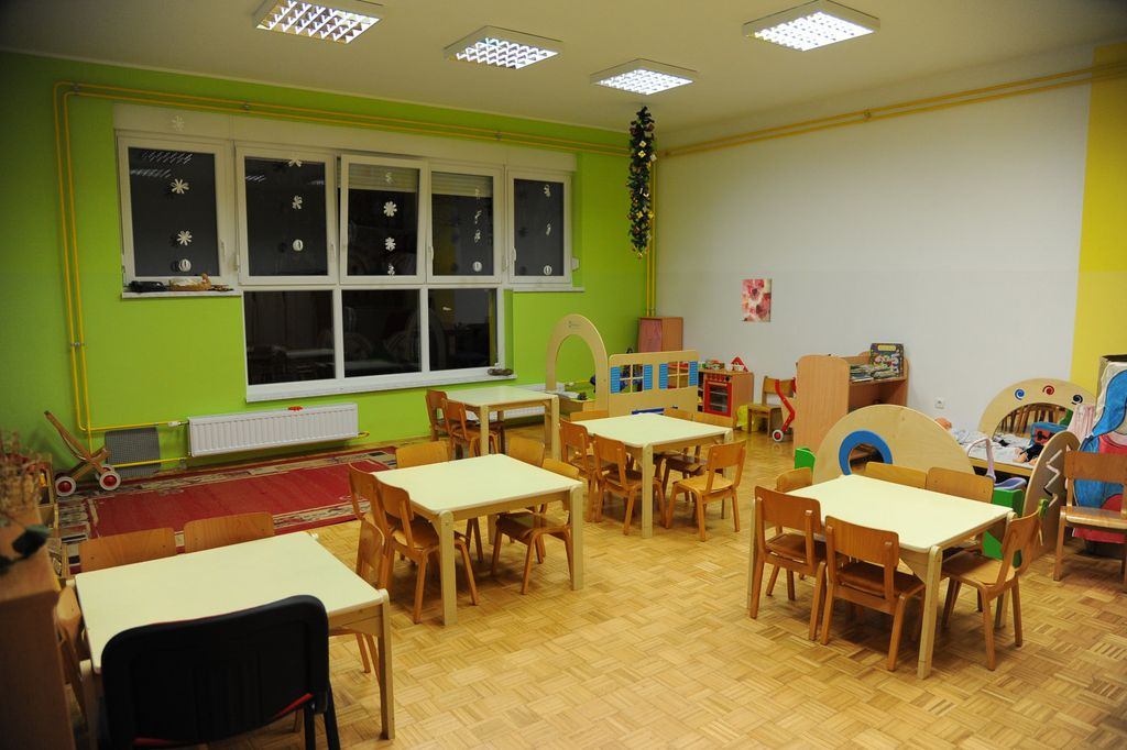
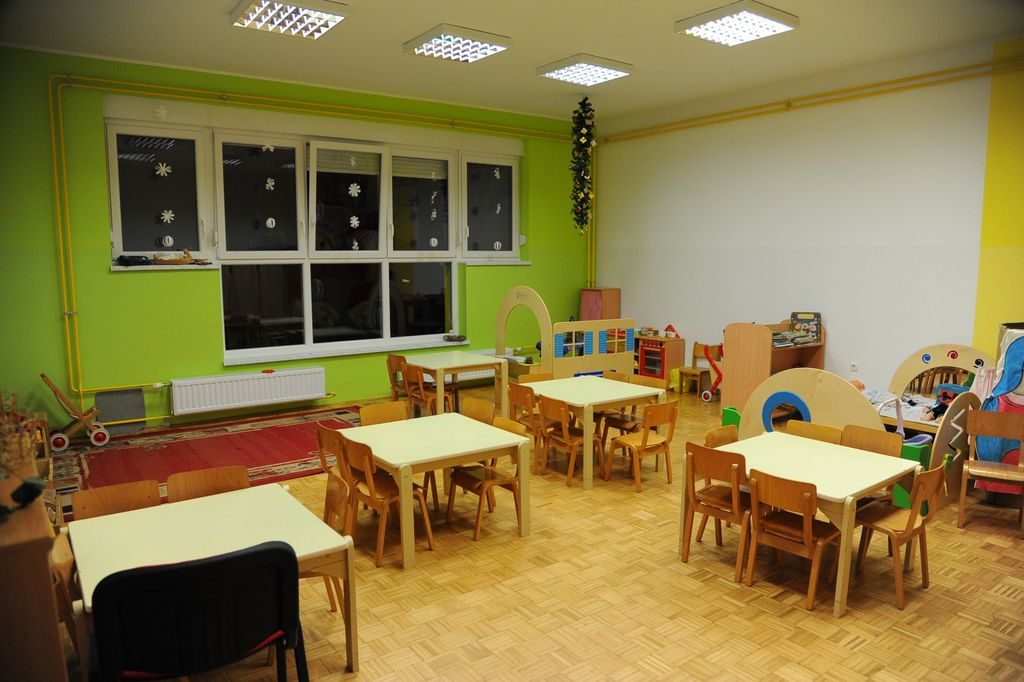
- wall art (756, 300)
